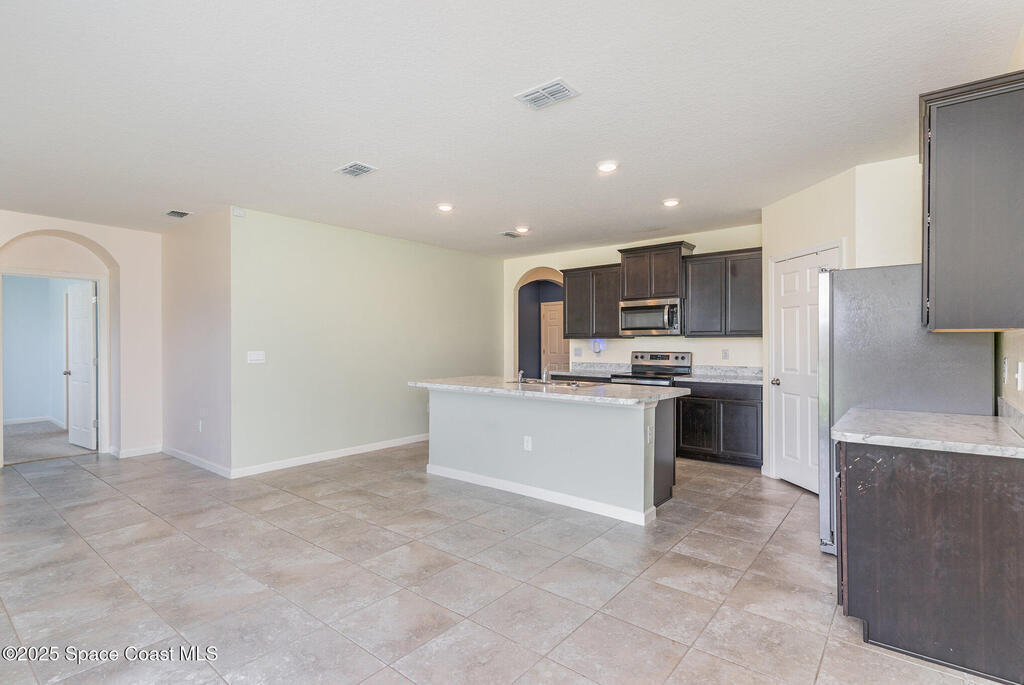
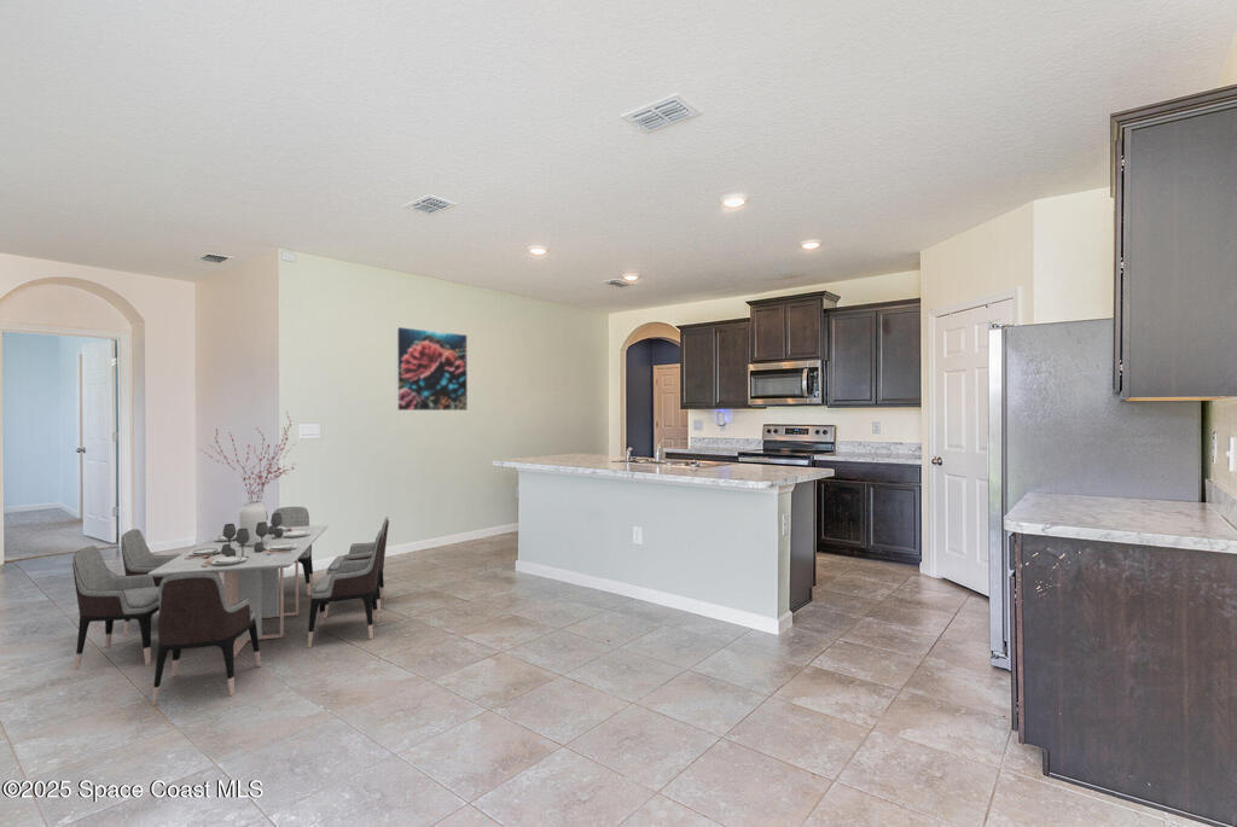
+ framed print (432, 371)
+ dining table (254, 519)
